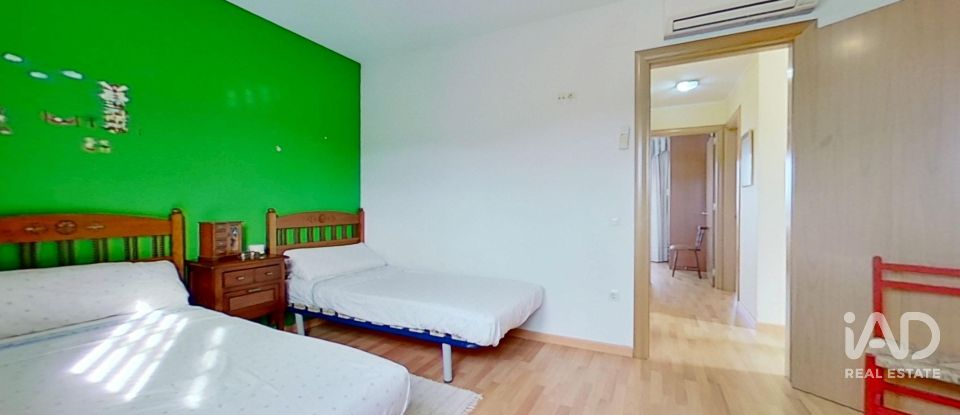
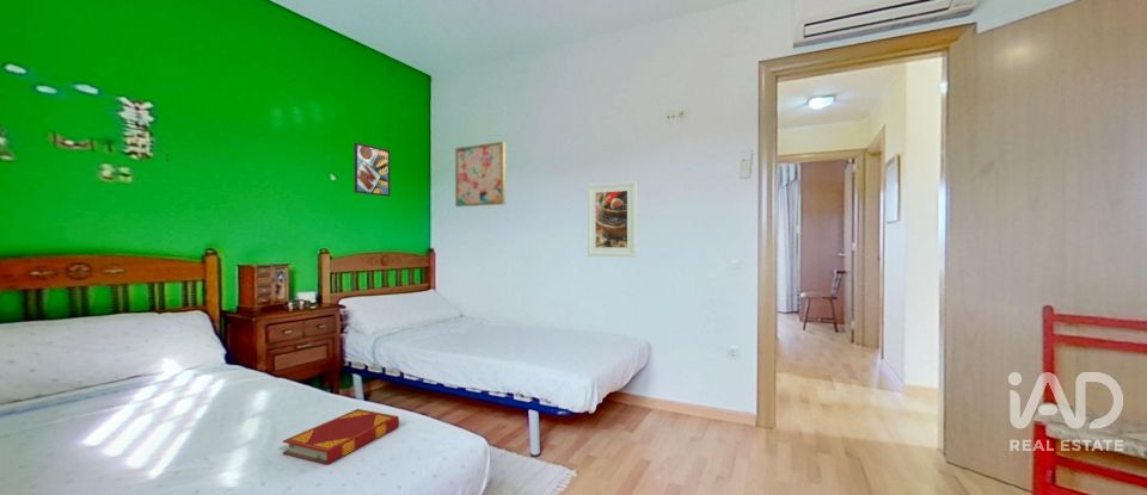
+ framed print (611, 219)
+ wall art (479, 175)
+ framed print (373, 171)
+ hardback book (344, 433)
